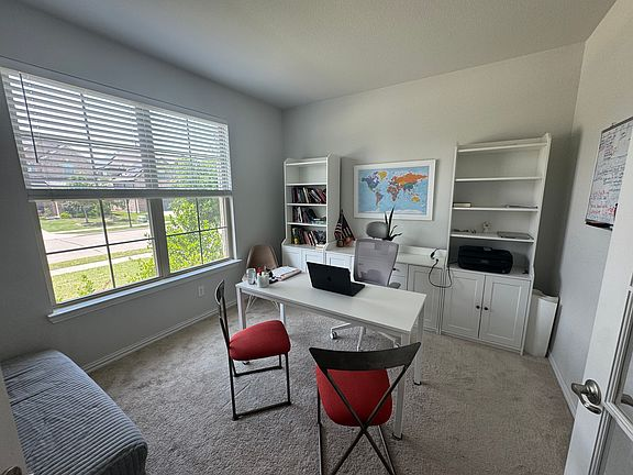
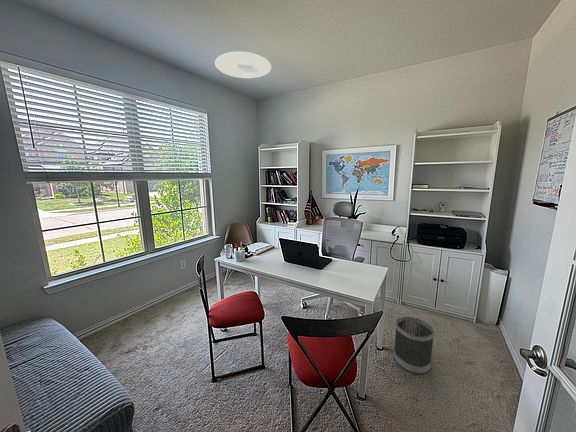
+ wastebasket (412, 343)
+ ceiling light (243, 63)
